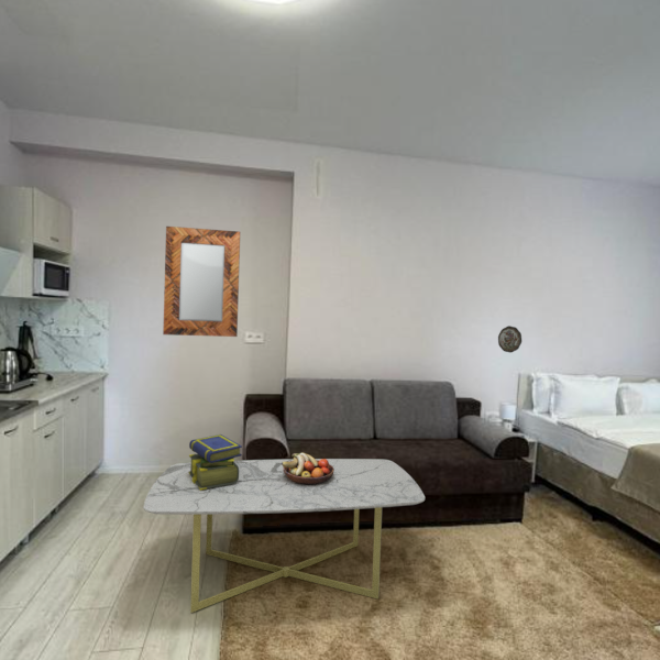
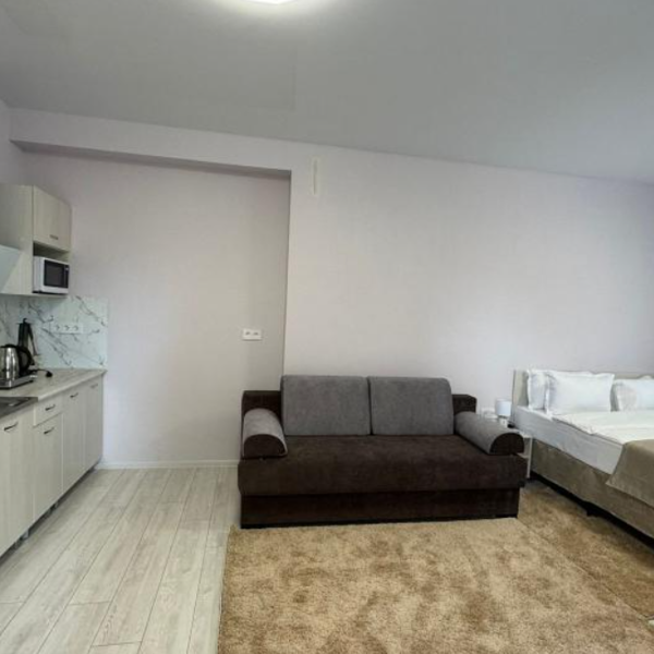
- fruit bowl (308, 465)
- decorative plate (509, 339)
- stack of books (215, 460)
- coffee table (287, 512)
- home mirror (202, 282)
